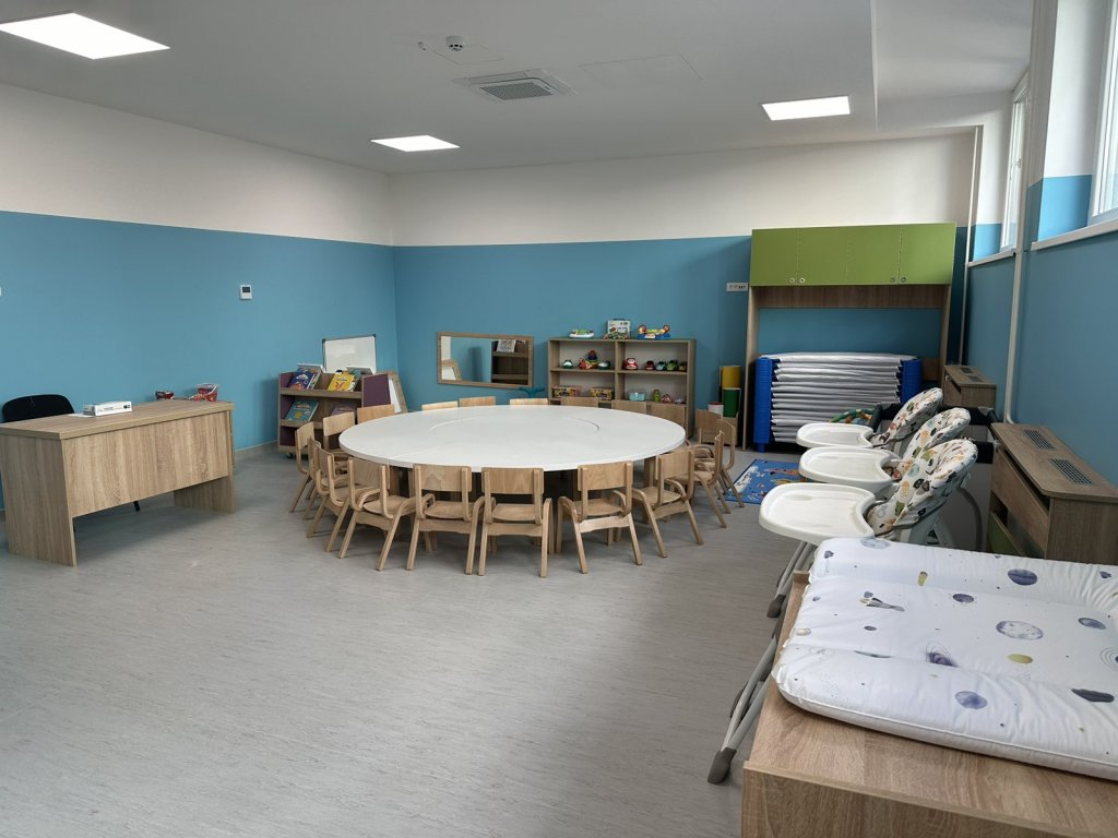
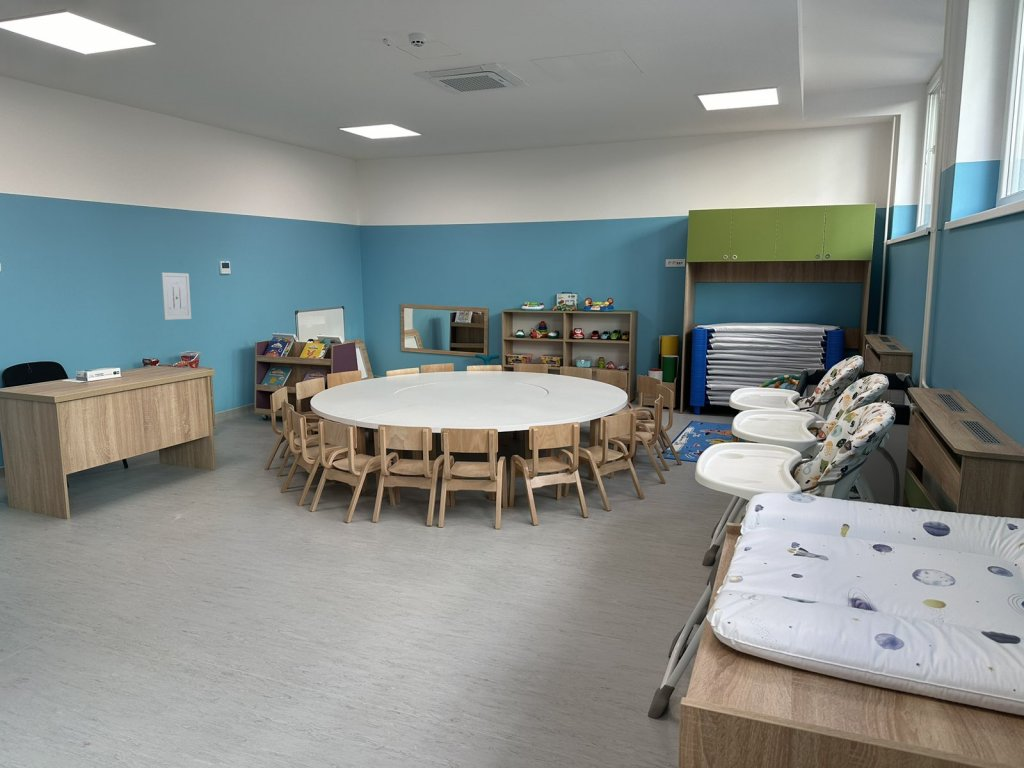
+ wall art (176, 296)
